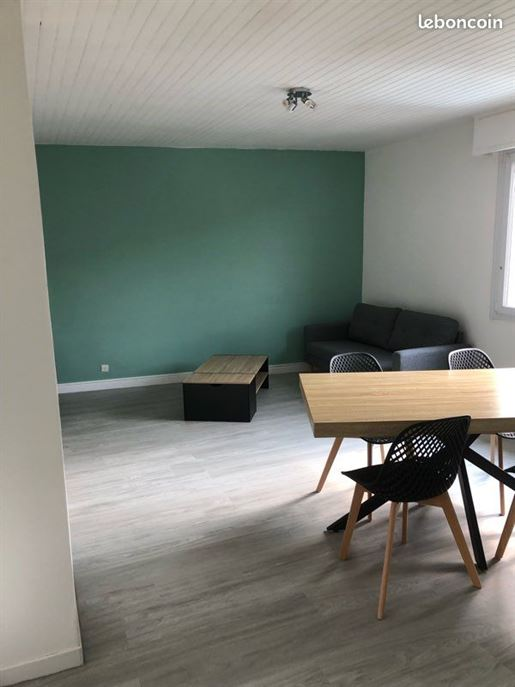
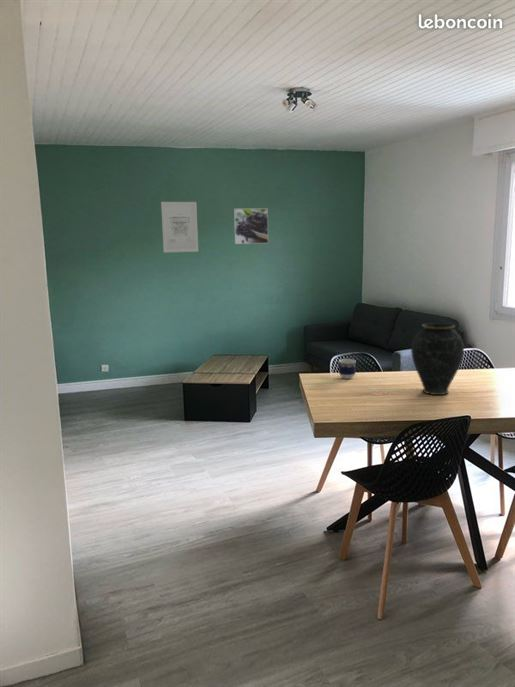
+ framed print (251, 226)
+ wall art (180, 227)
+ cup (345, 368)
+ vase (436, 358)
